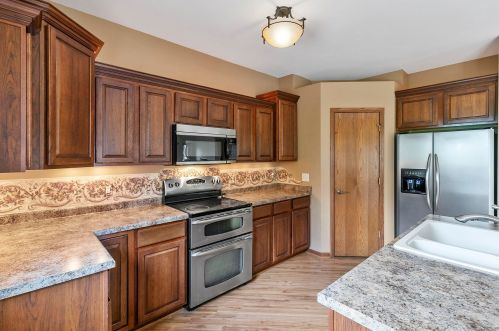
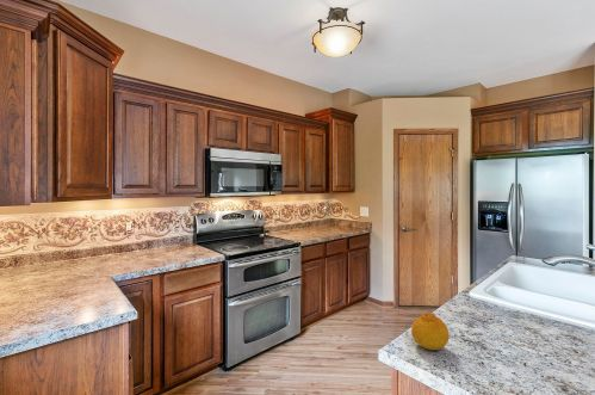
+ fruit (429, 329)
